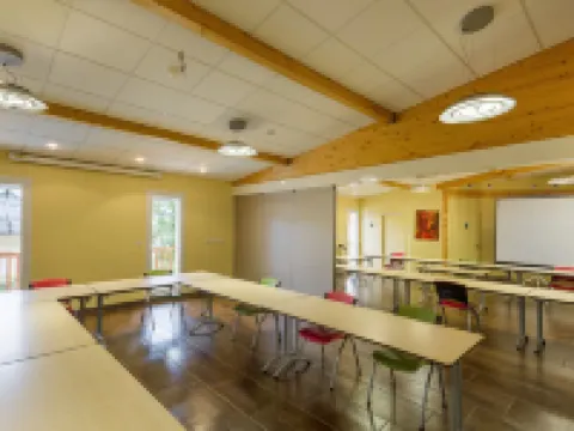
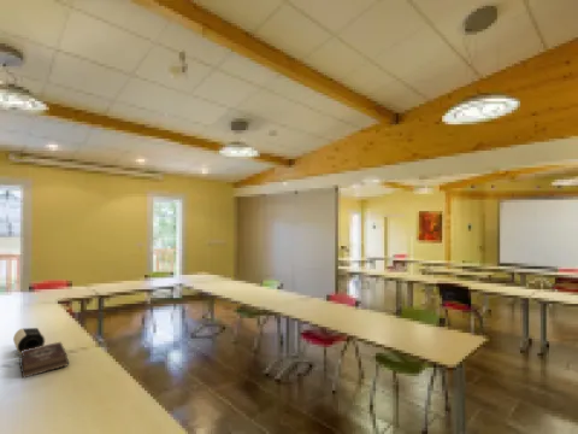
+ hardback book (43, 357)
+ speaker (29, 340)
